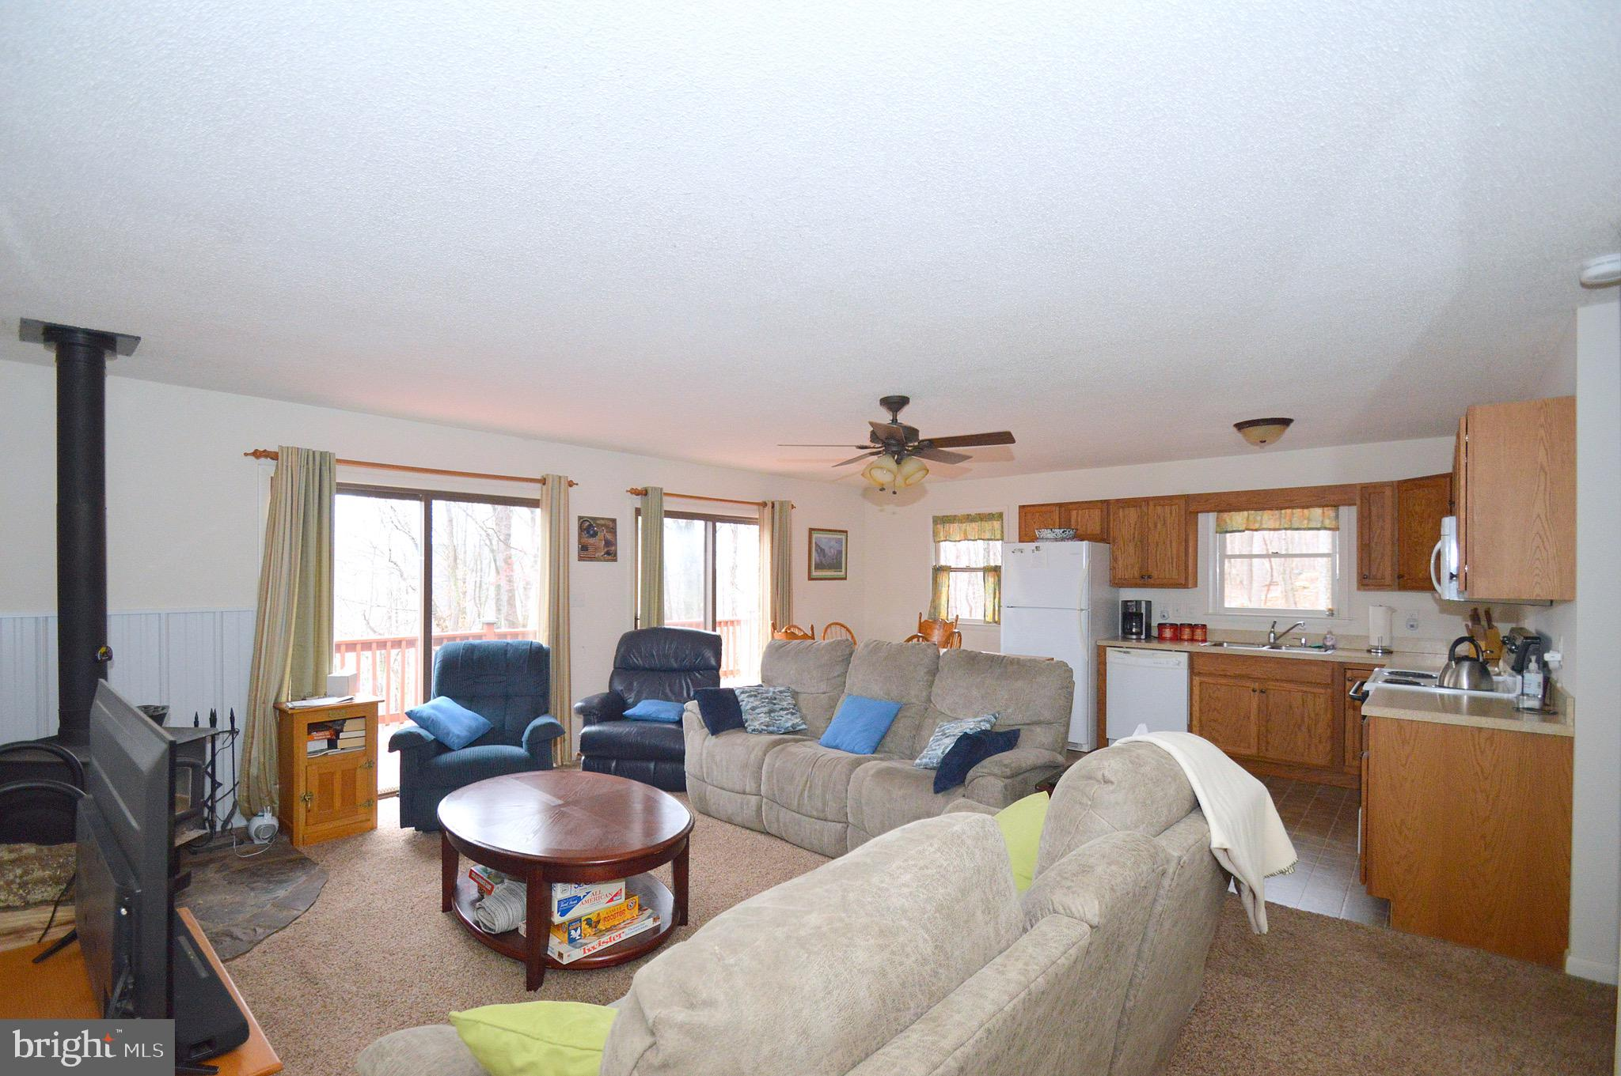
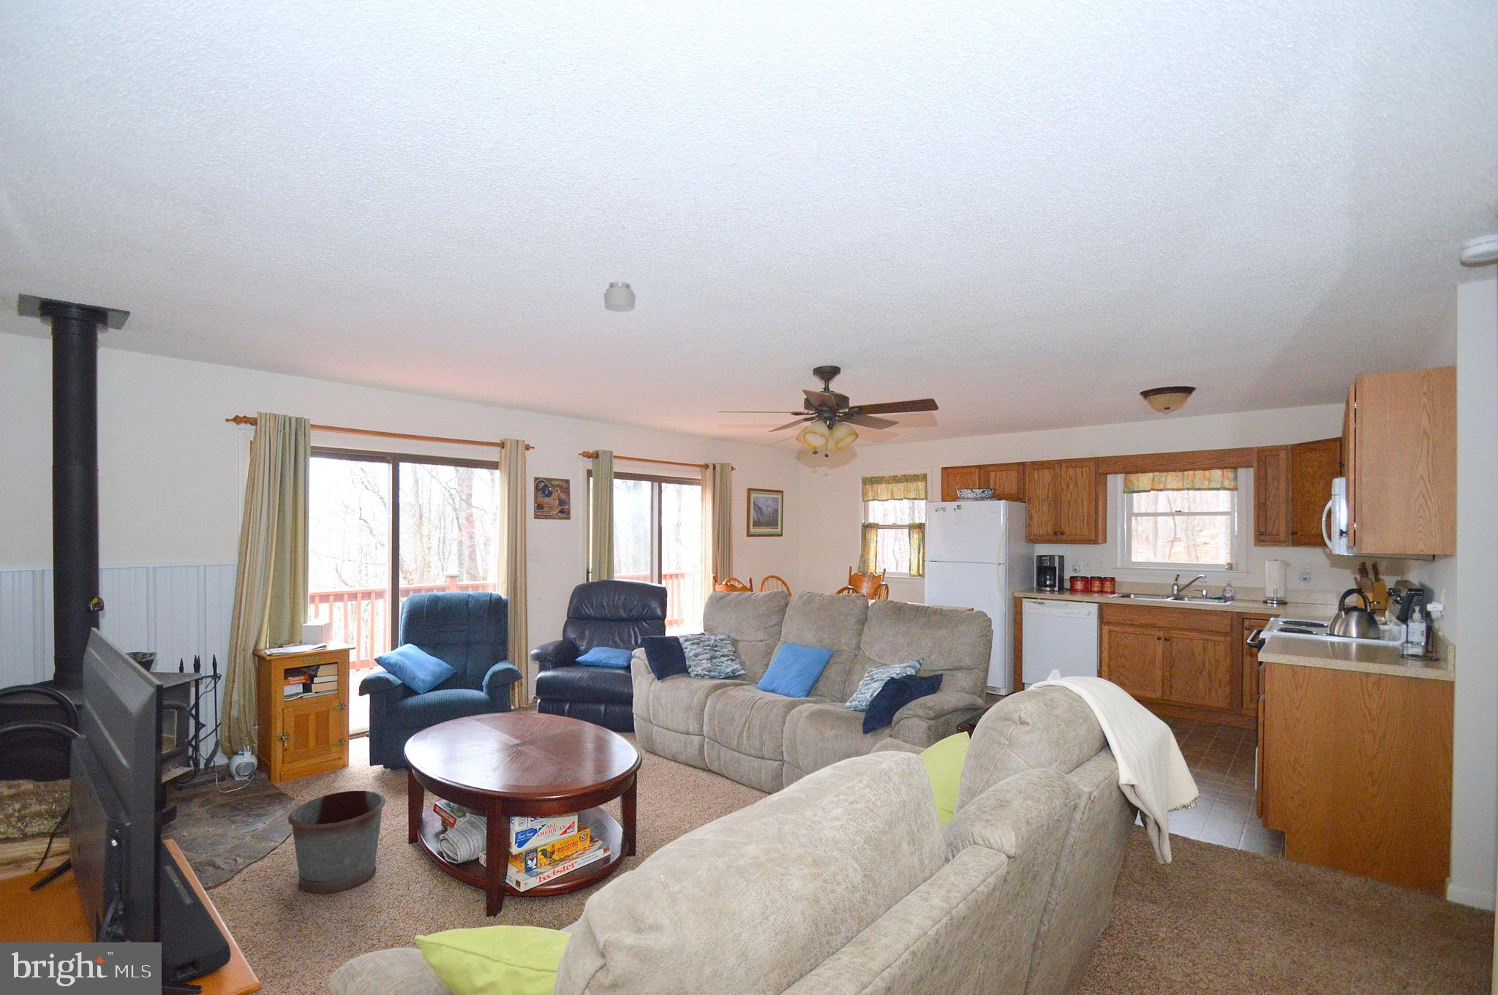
+ smoke detector (620, 297)
+ bucket (338, 842)
